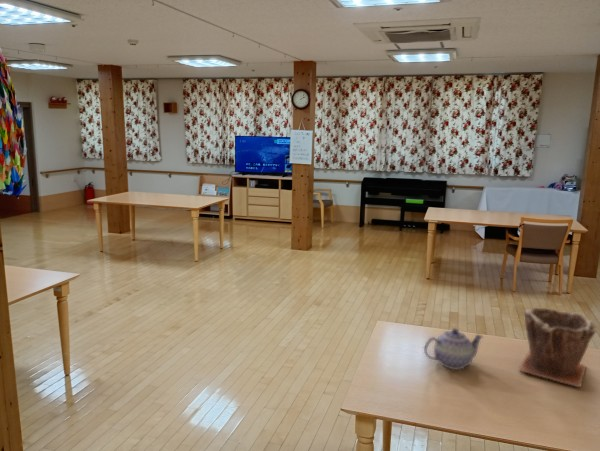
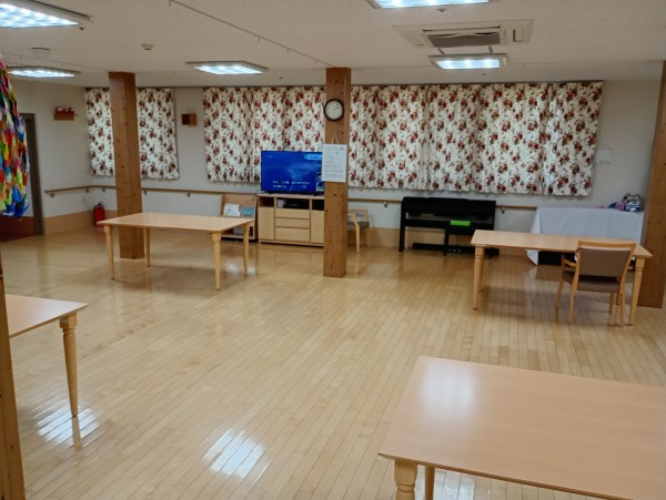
- teapot (454, 346)
- plant pot (555, 342)
